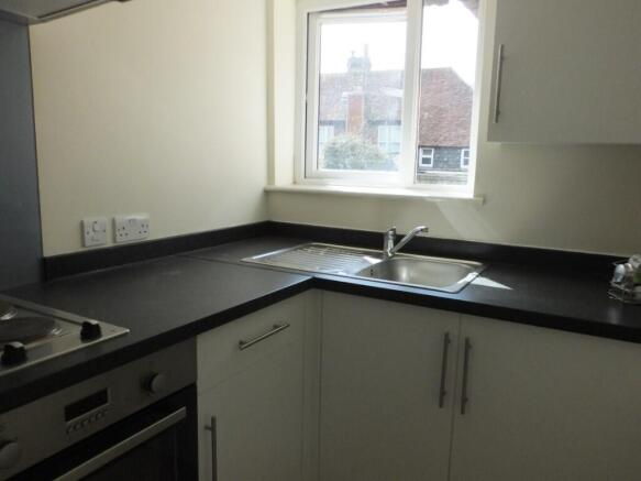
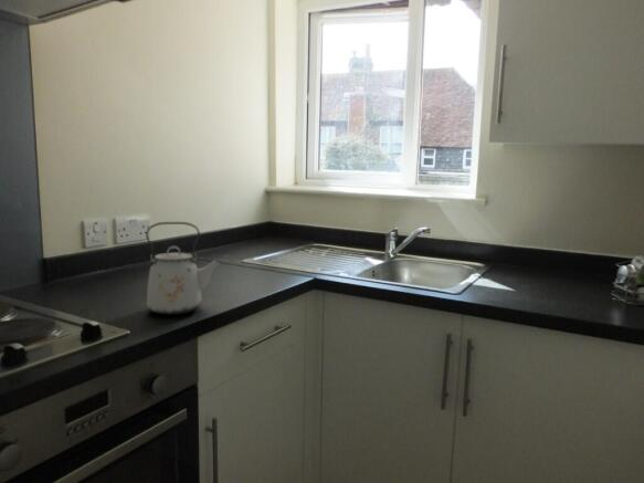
+ kettle (183, 266)
